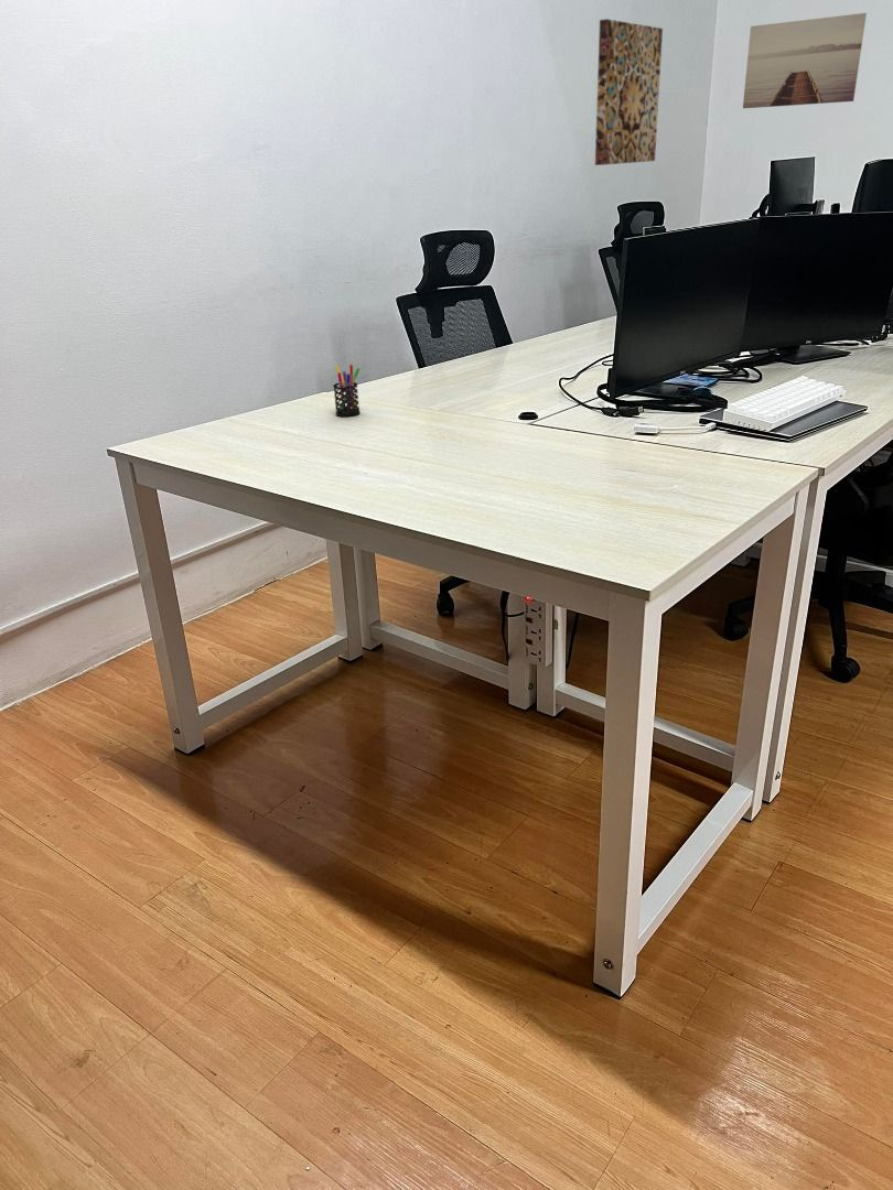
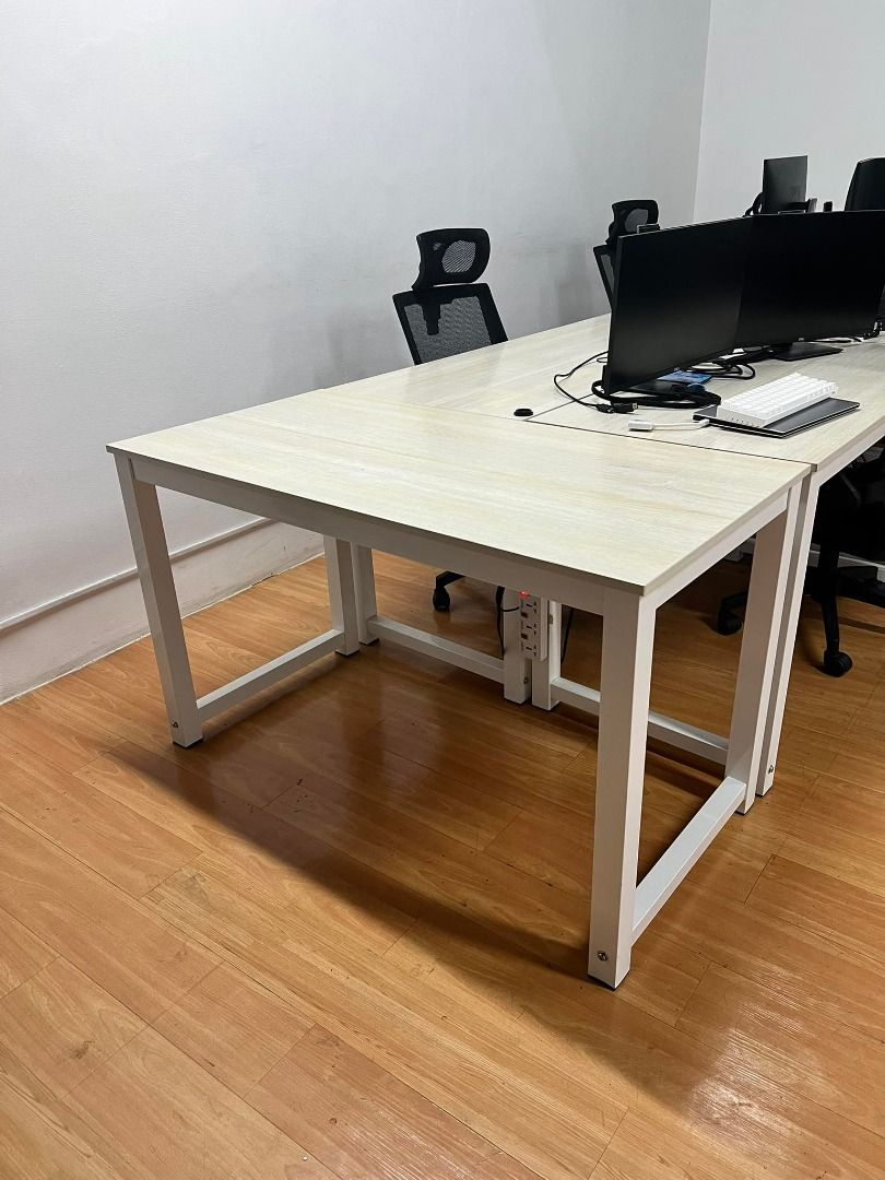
- wall art (800, 63)
- wall art (628, 96)
- pen holder (348, 388)
